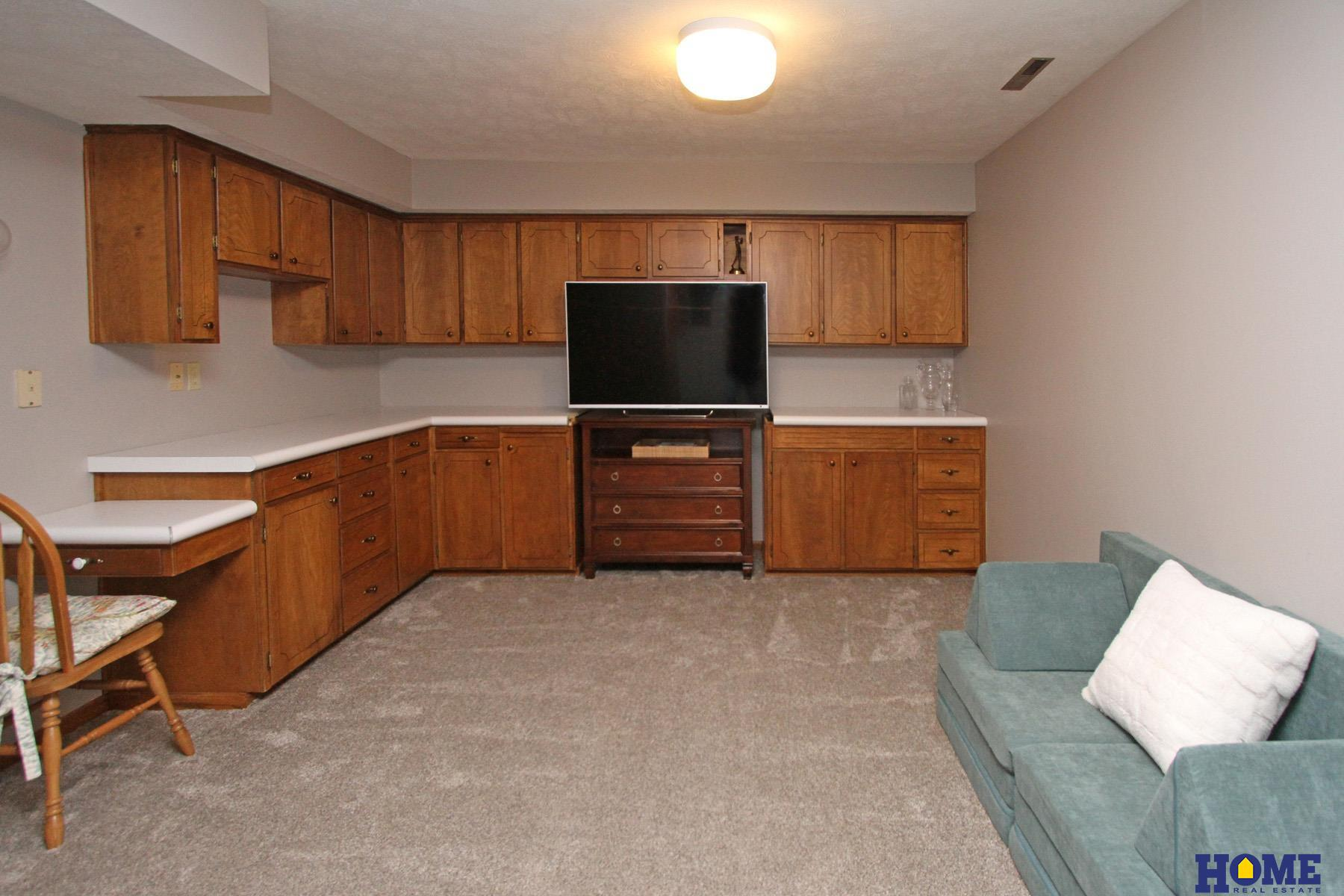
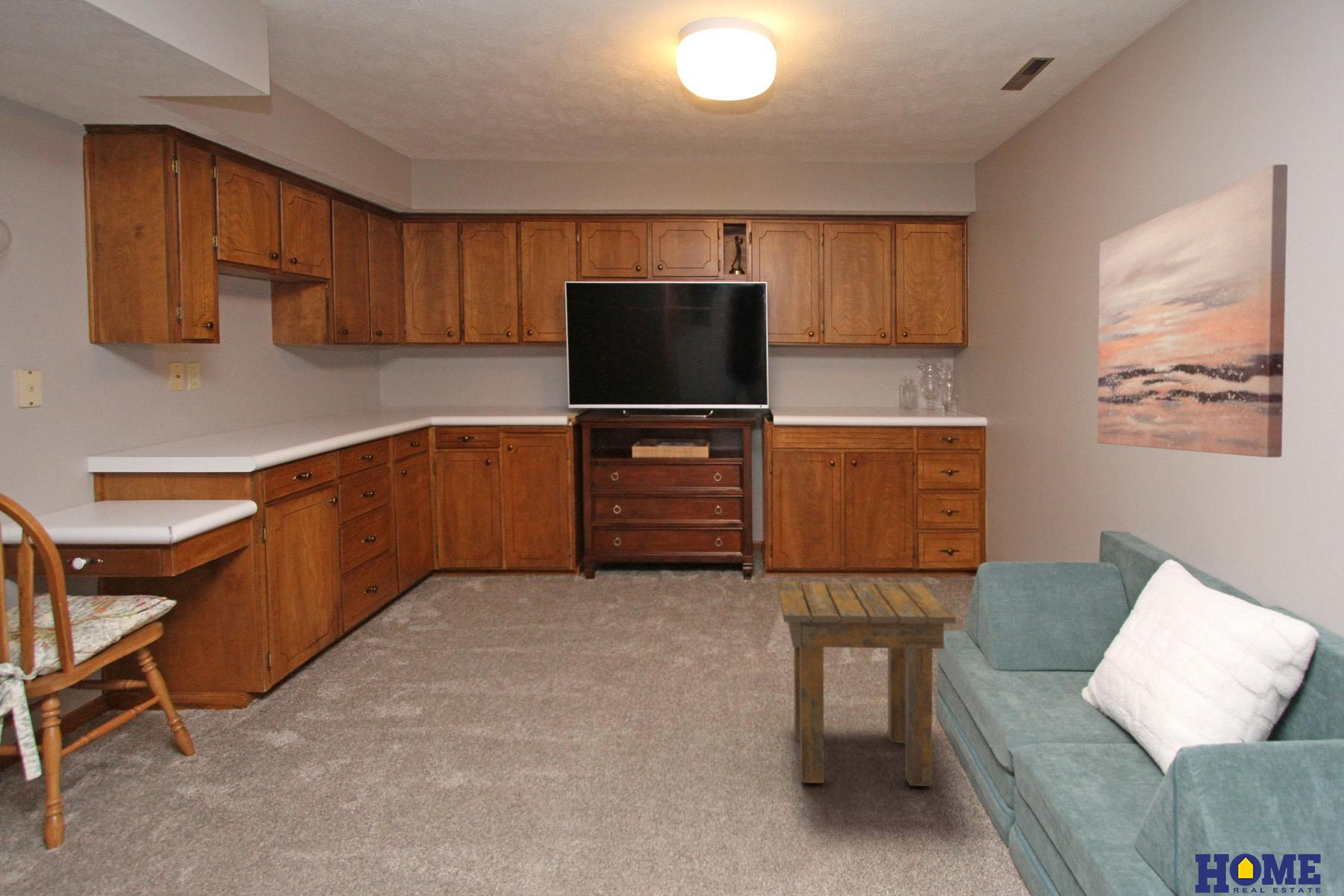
+ wall art (1174, 330)
+ side table (888, 678)
